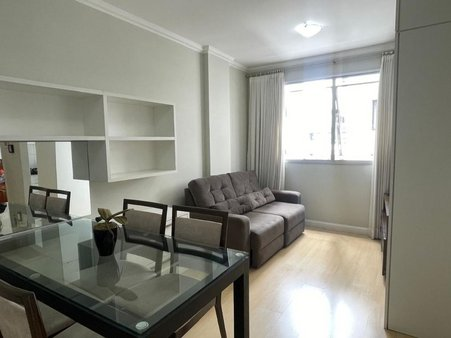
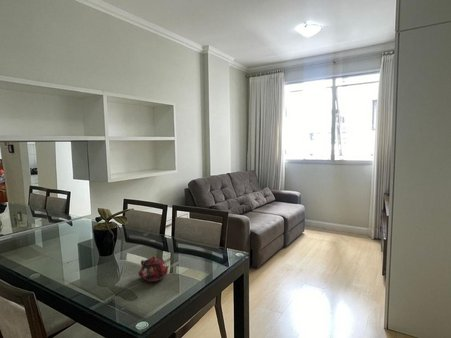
+ teapot (154, 267)
